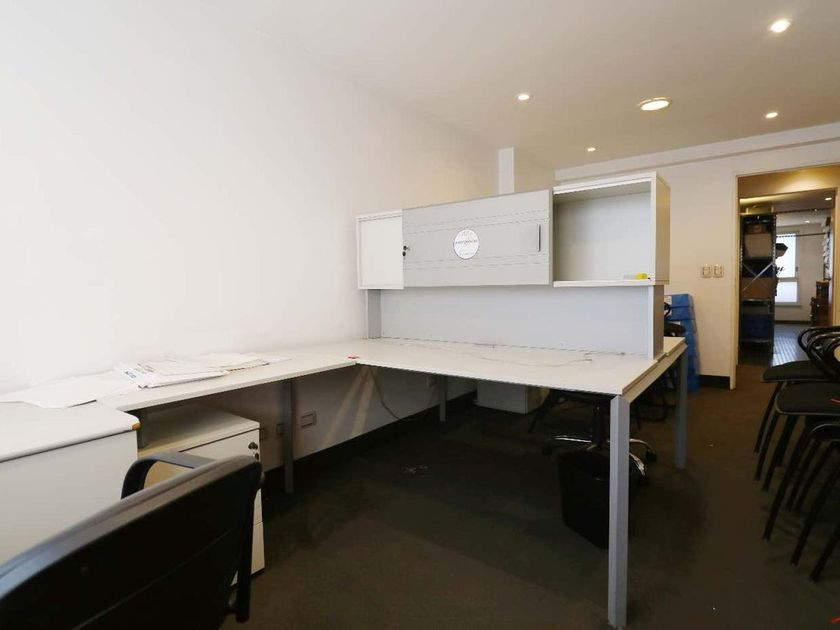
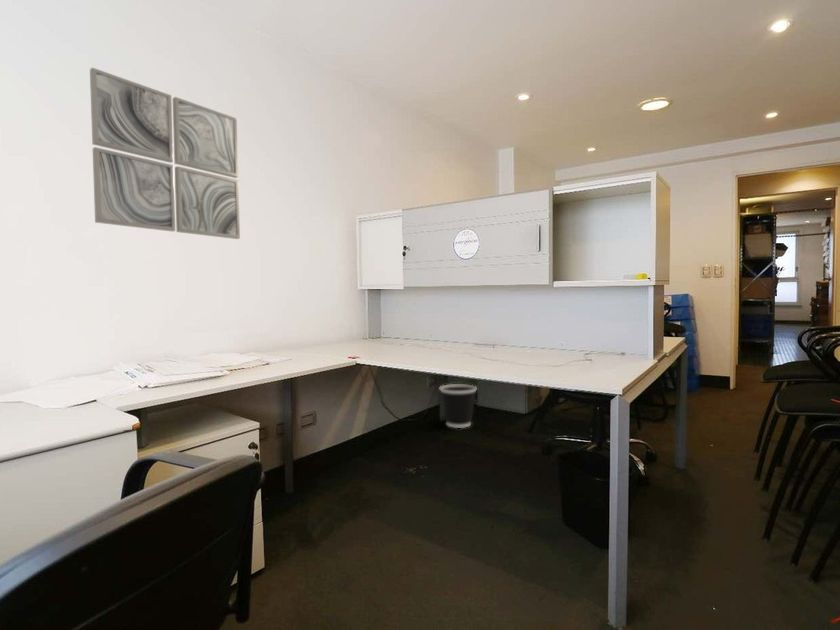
+ wastebasket (458, 405)
+ wall art (175, 163)
